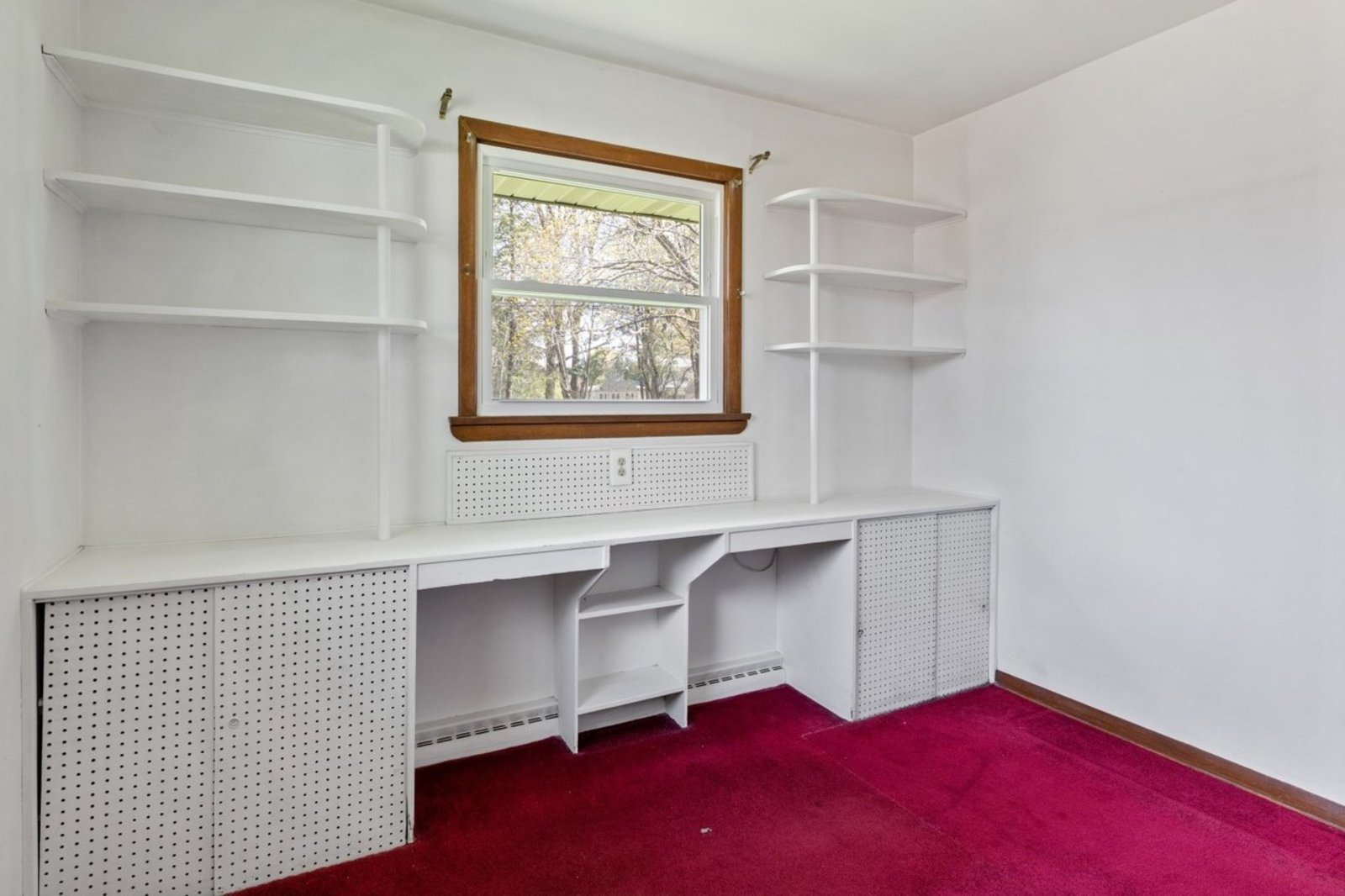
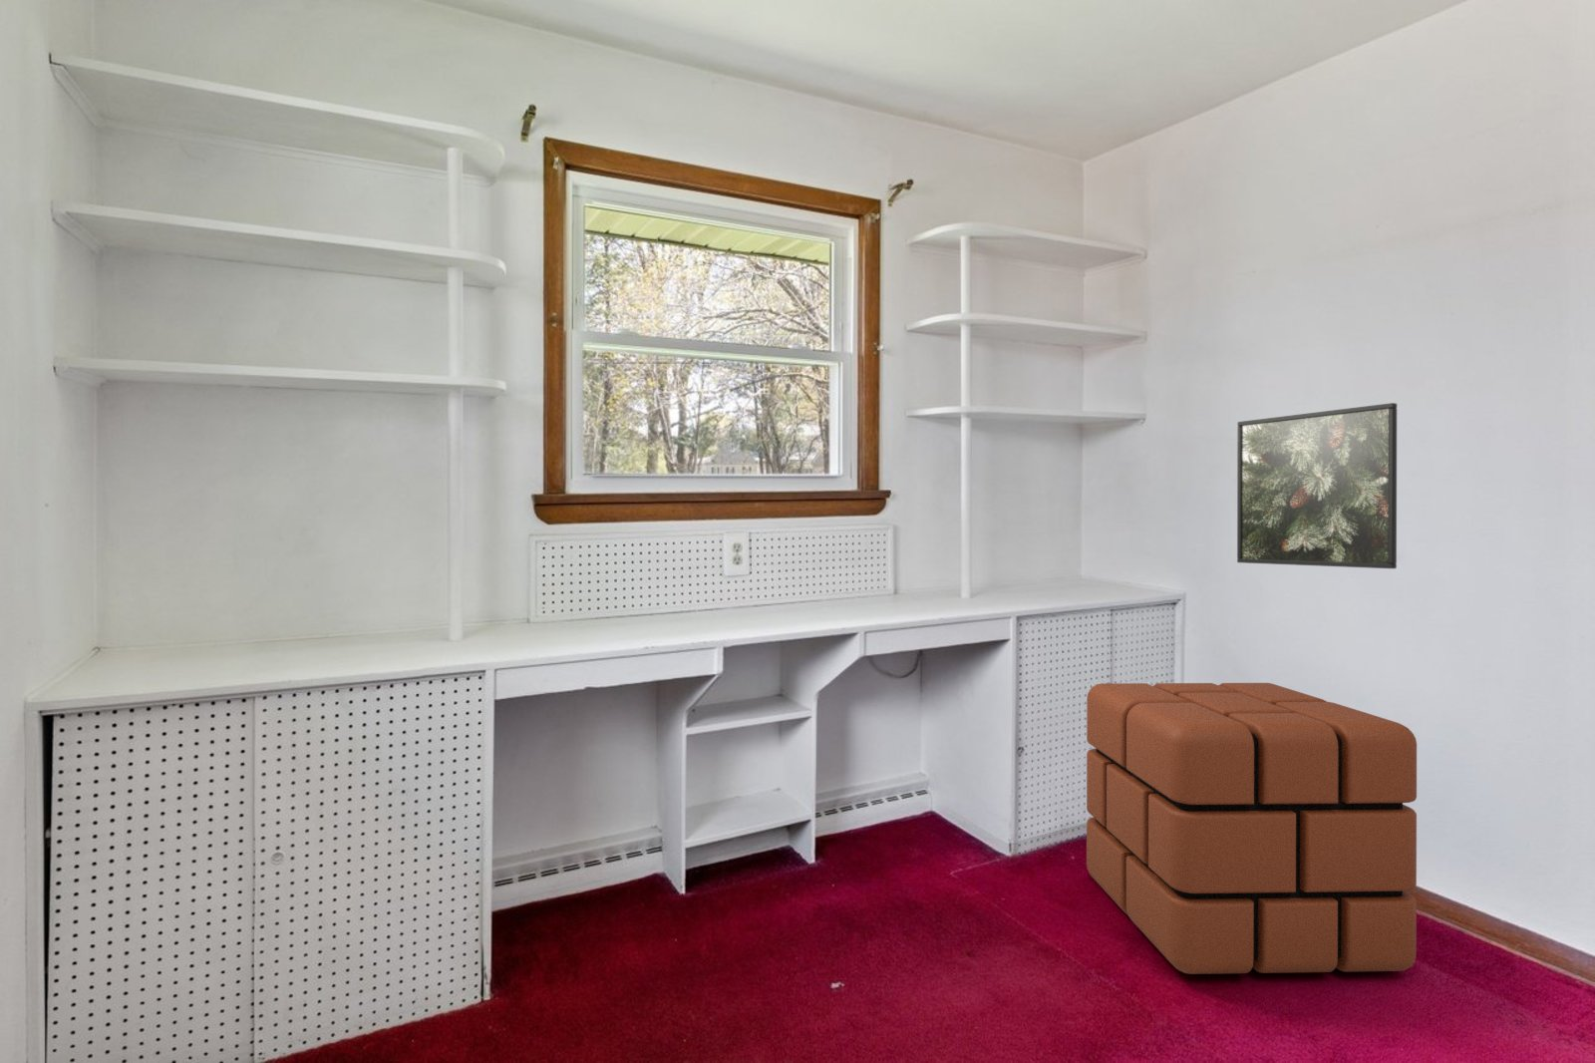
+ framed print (1310, 489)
+ pouf (1231, 810)
